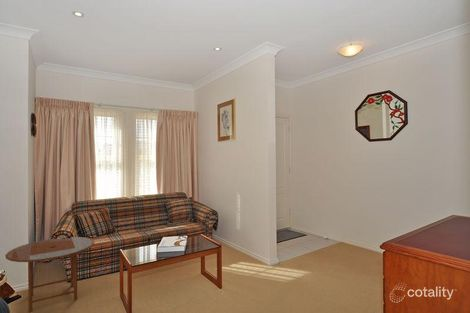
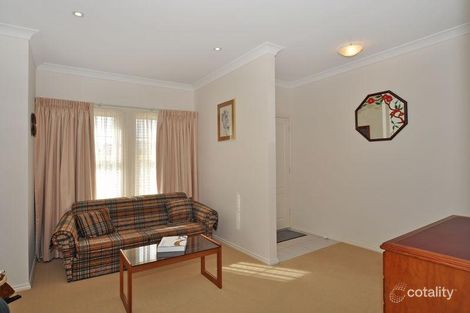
- side table (55, 281)
